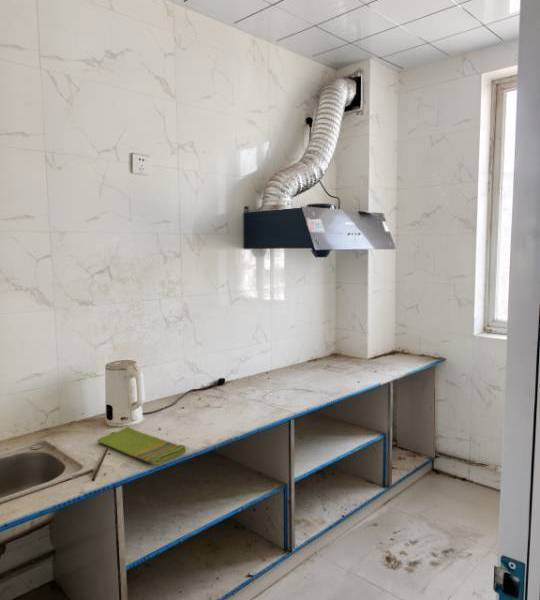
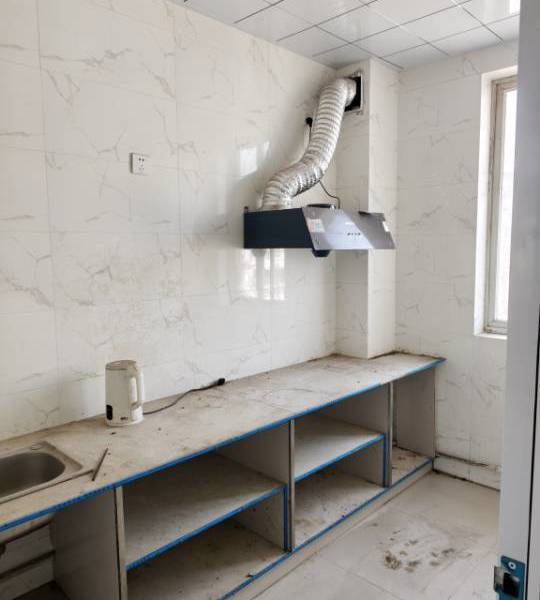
- dish towel (140, 444)
